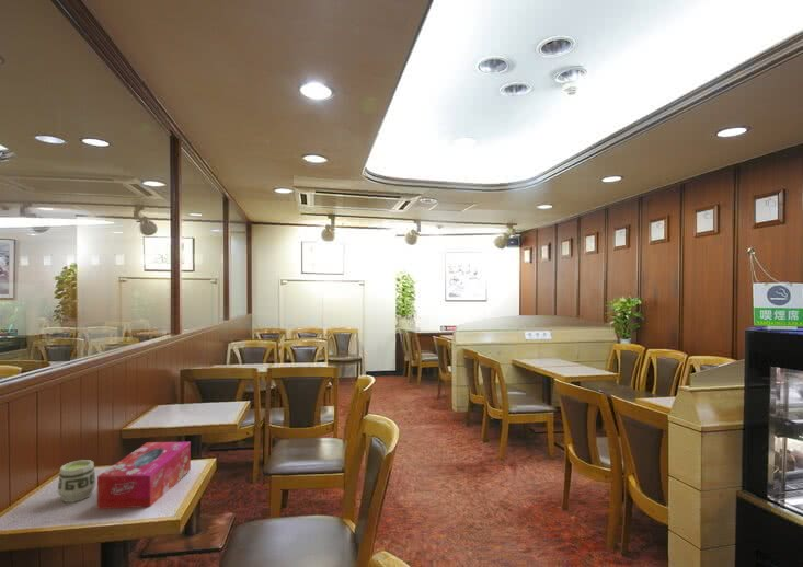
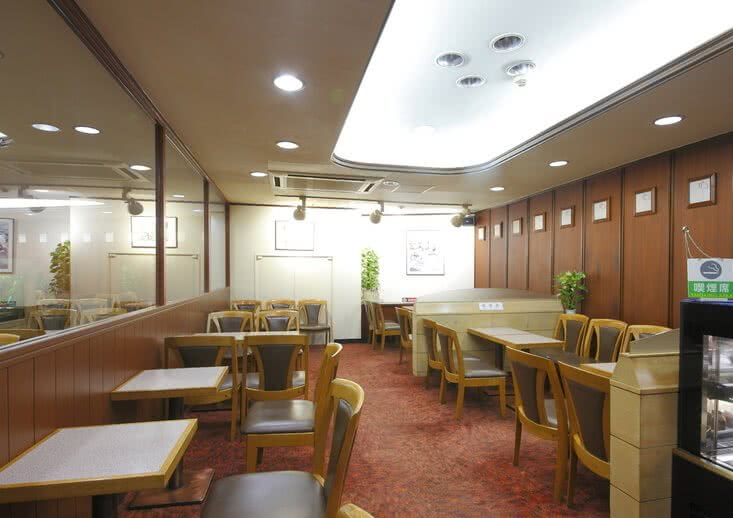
- tissue box (148, 472)
- cup (77, 481)
